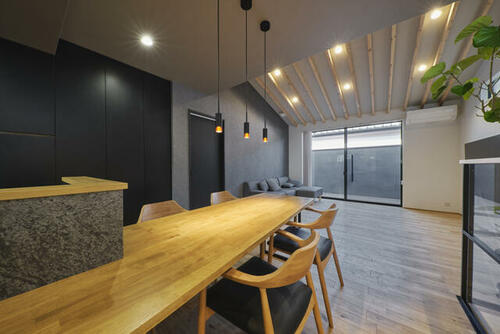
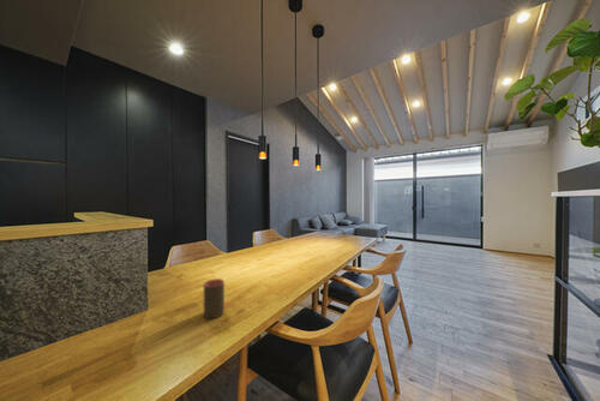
+ cup (214, 298)
